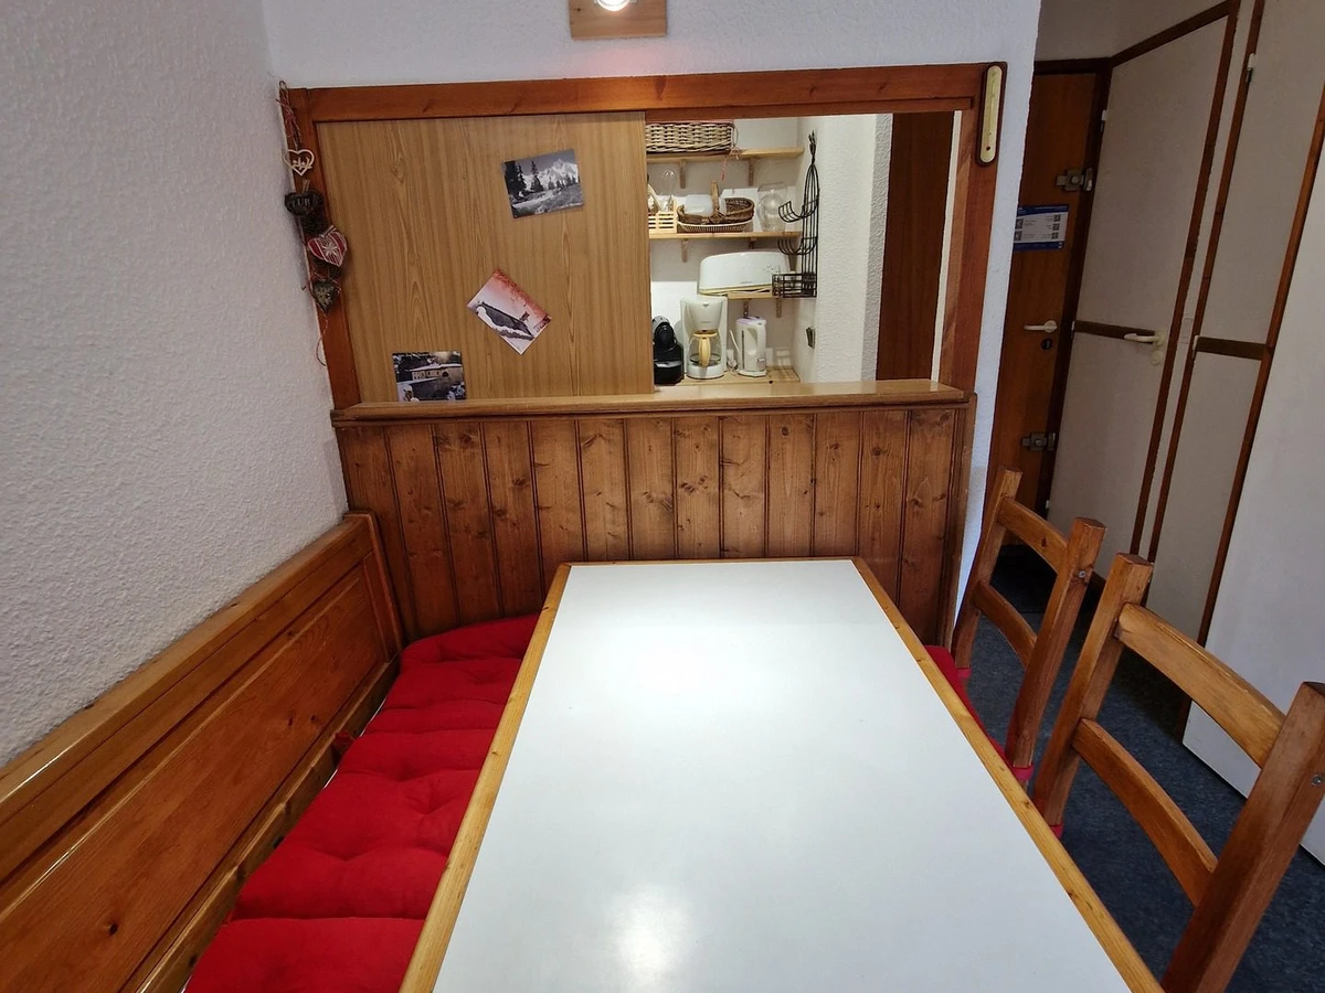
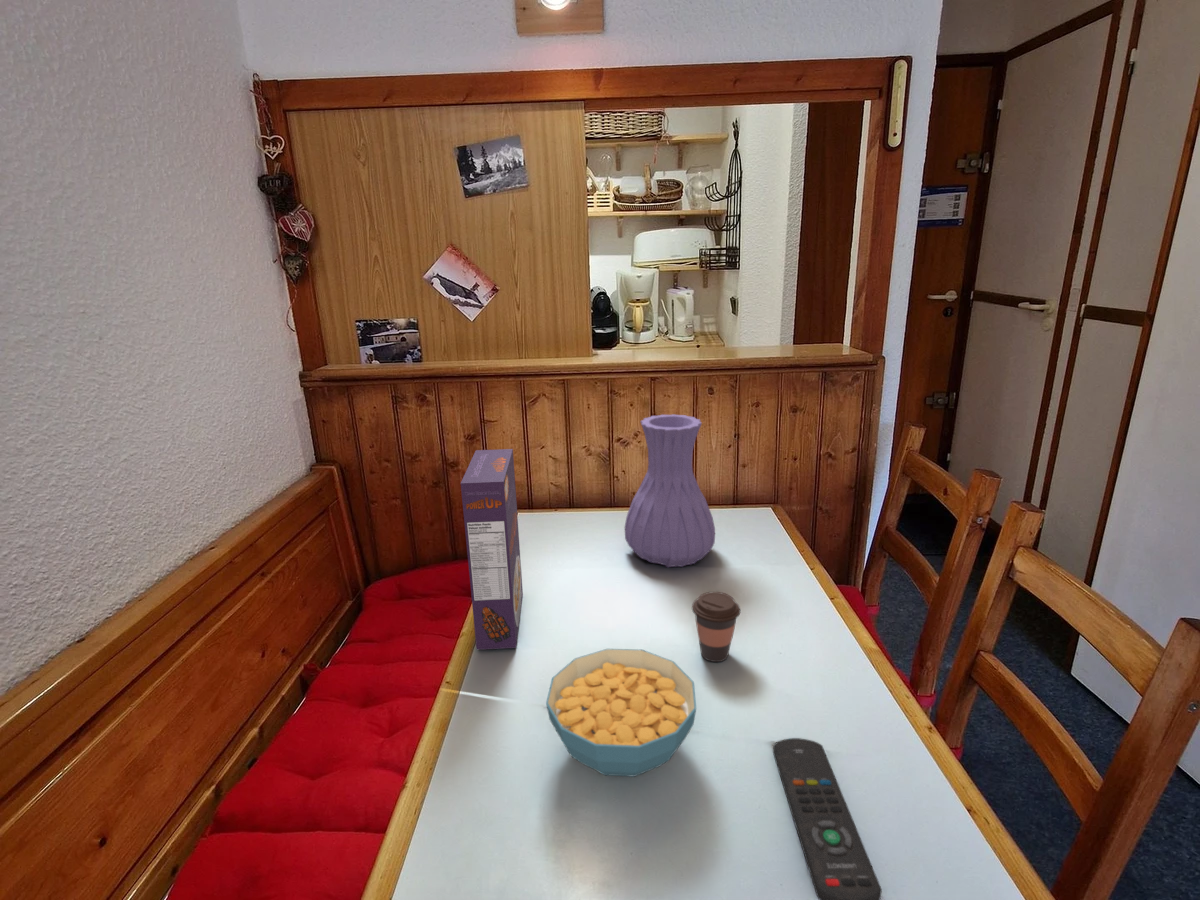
+ cereal box (495, 545)
+ coffee cup (715, 627)
+ remote control (820, 811)
+ cereal bowl (621, 722)
+ vase (669, 490)
